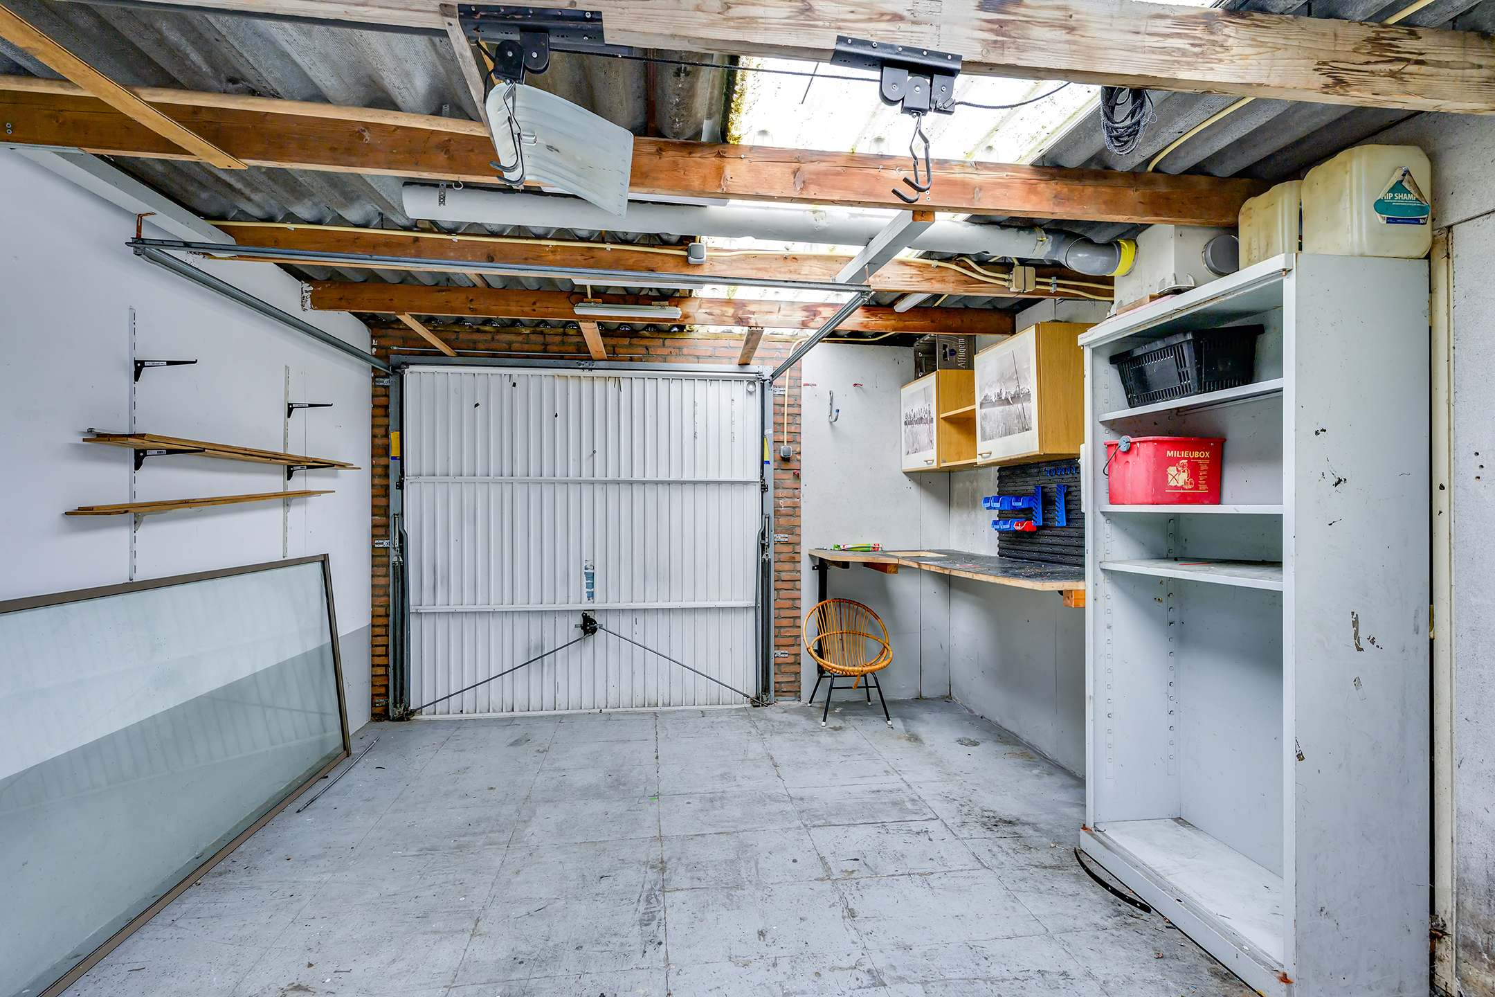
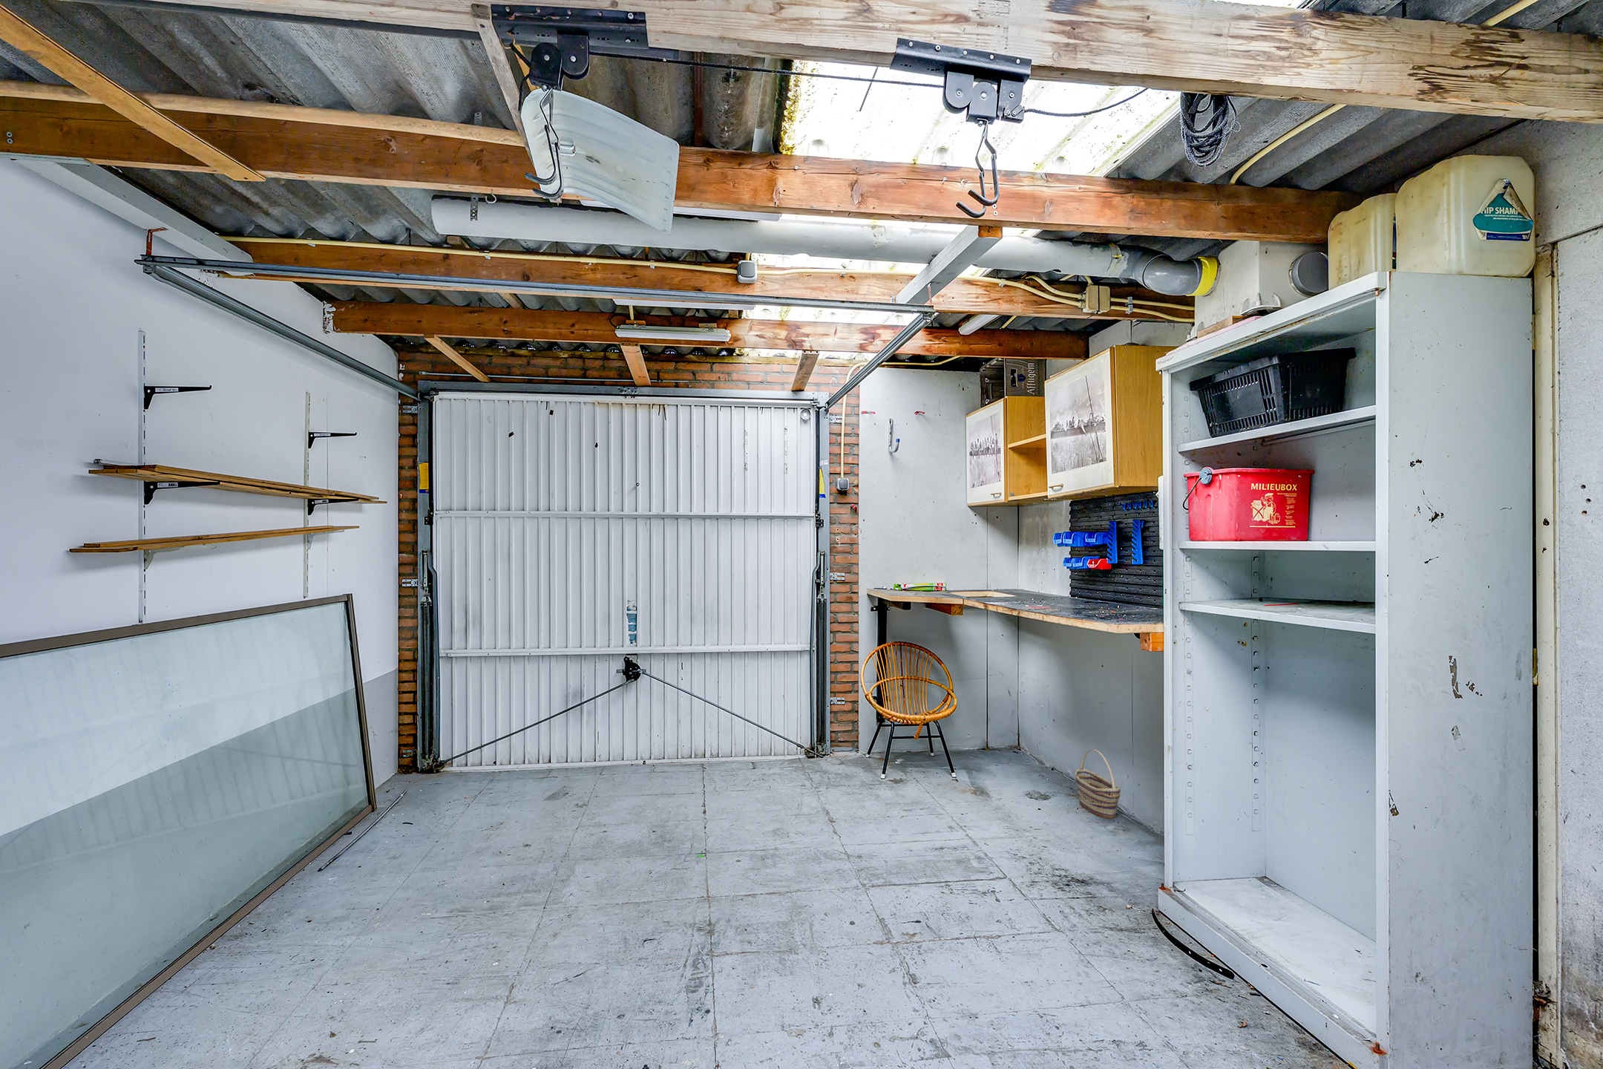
+ basket (1097, 779)
